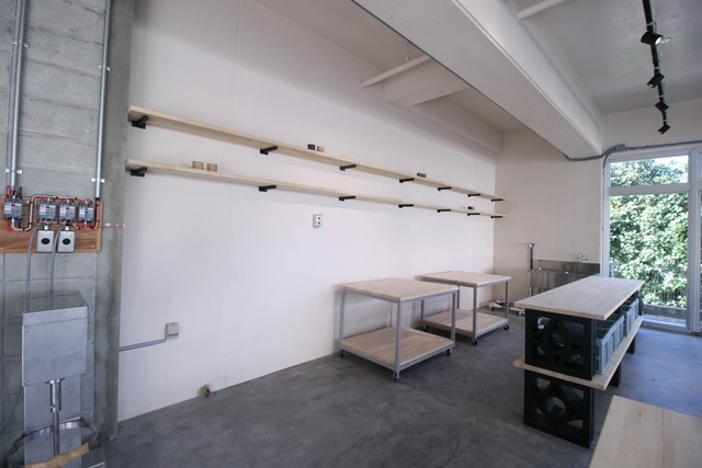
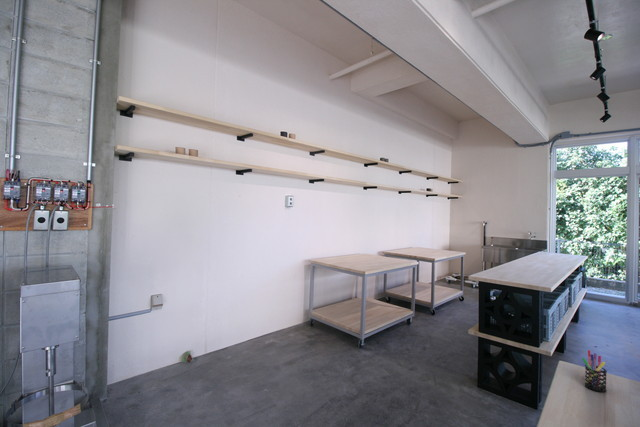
+ pen holder (592, 370)
